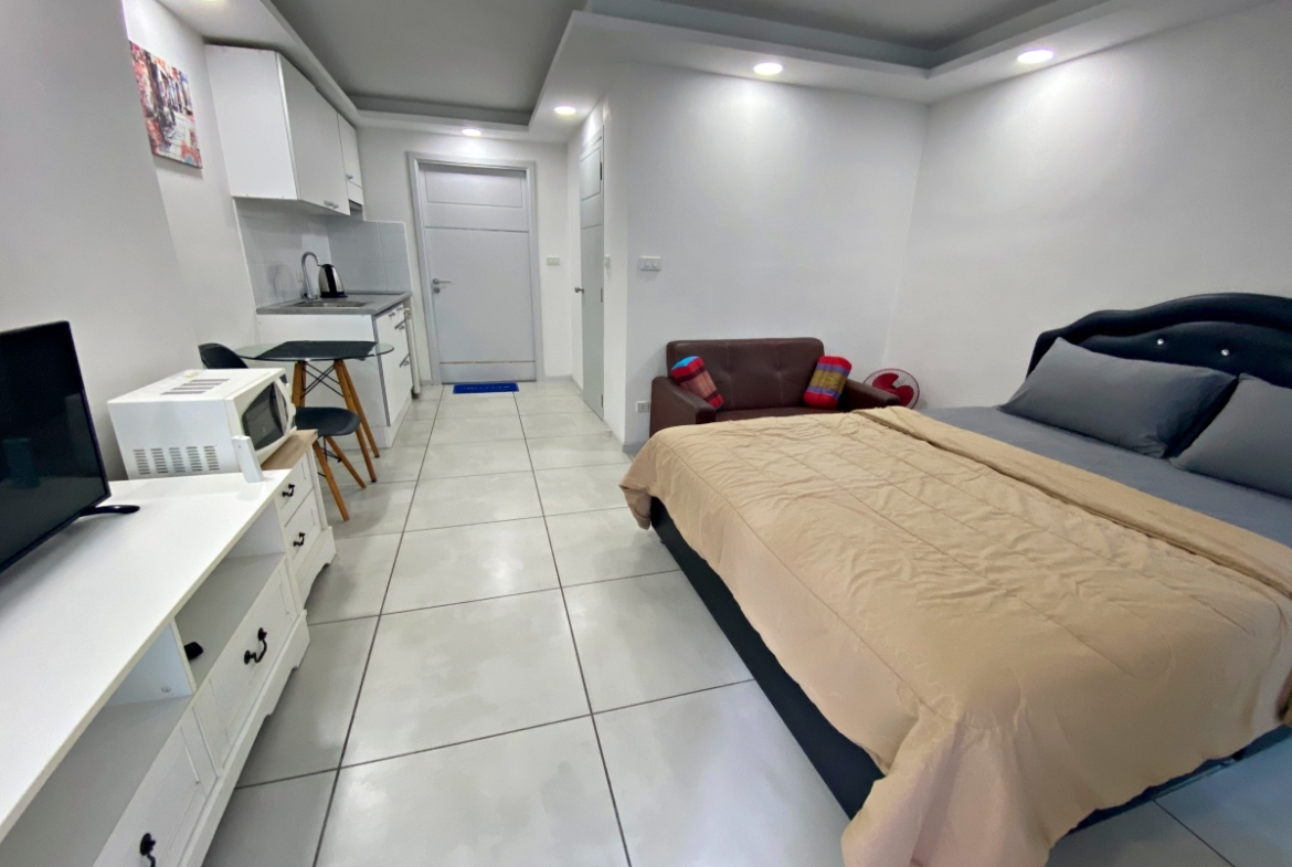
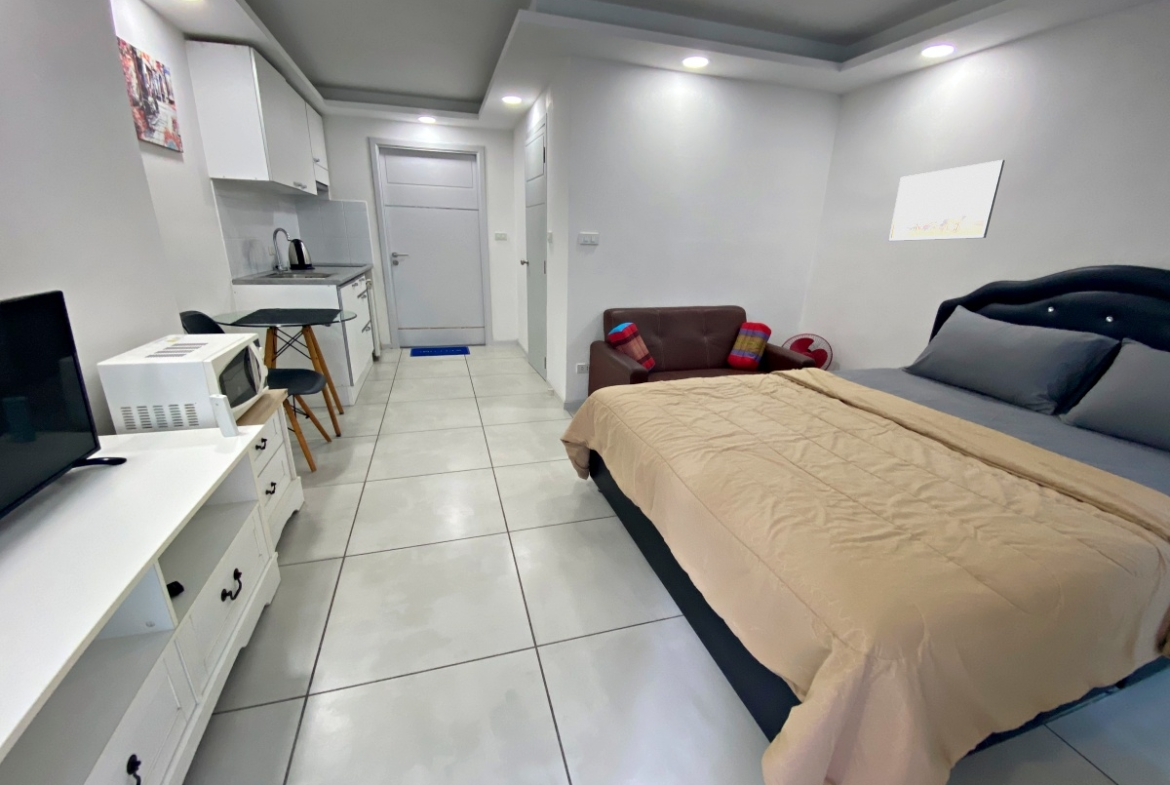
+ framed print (940, 205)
